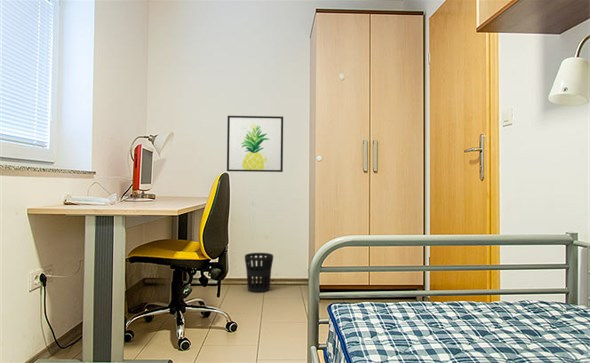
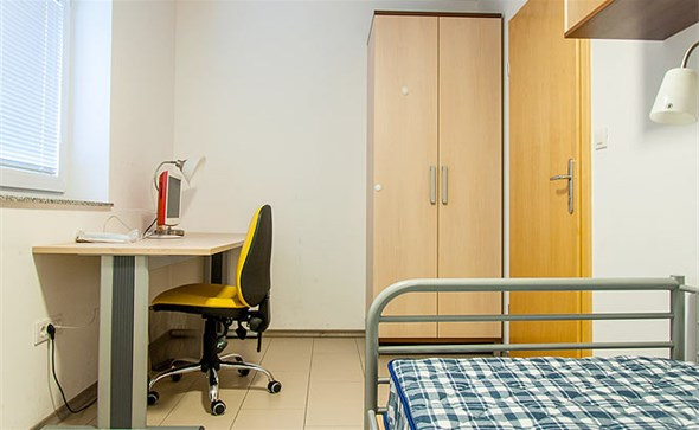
- wall art (255, 143)
- wastebasket (258, 272)
